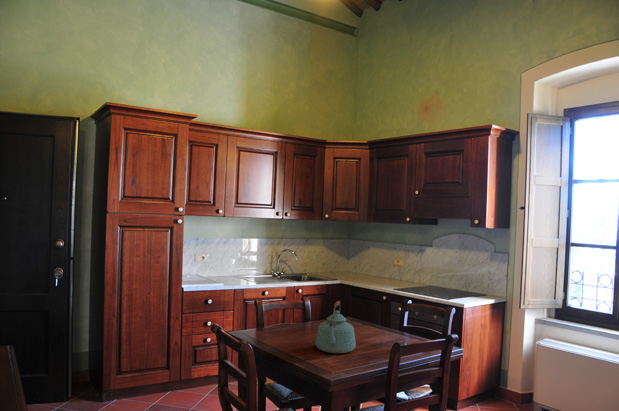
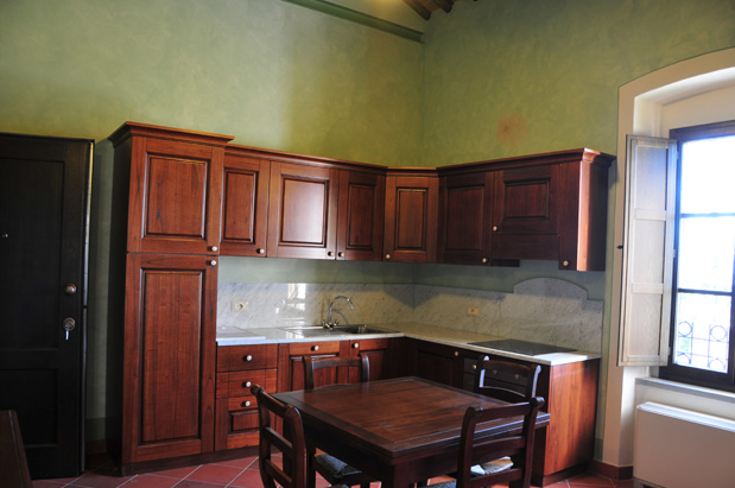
- kettle (335, 326)
